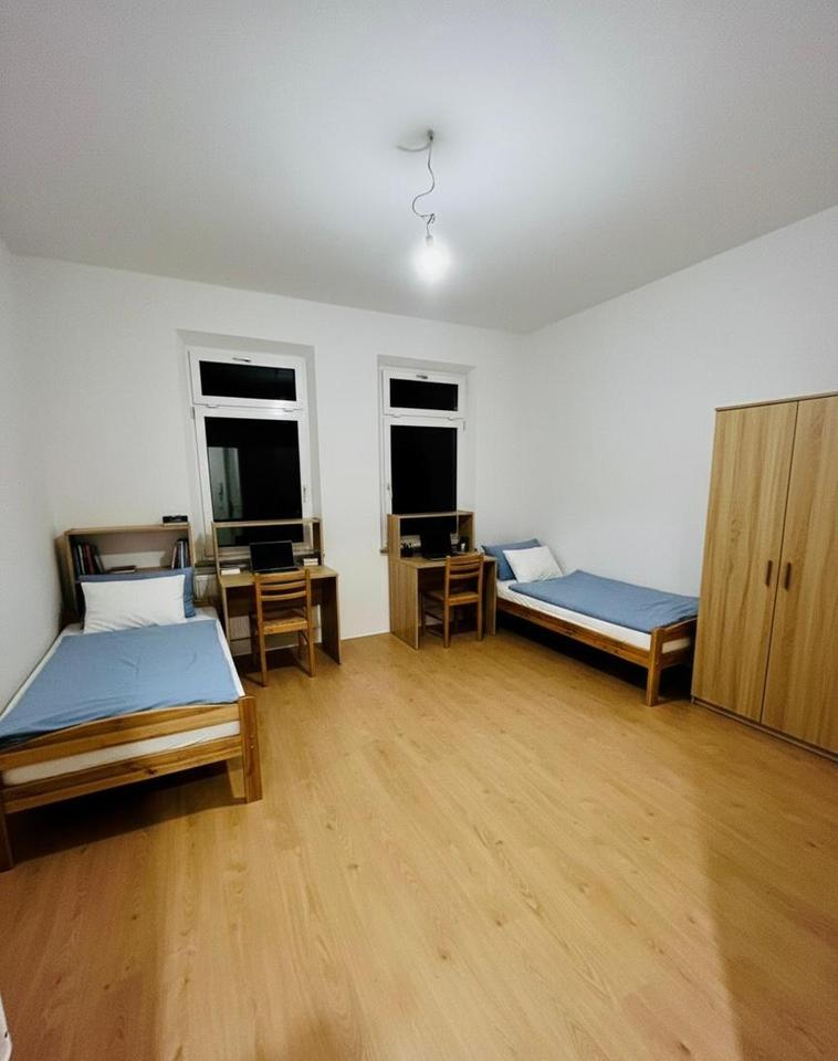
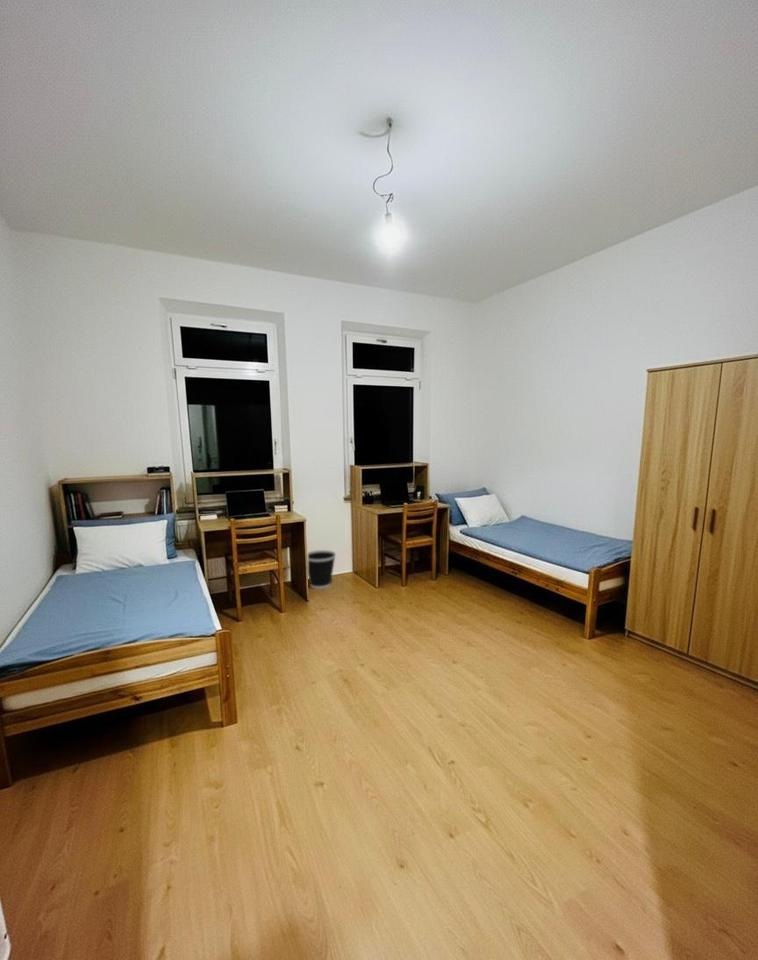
+ wastebasket (320, 569)
